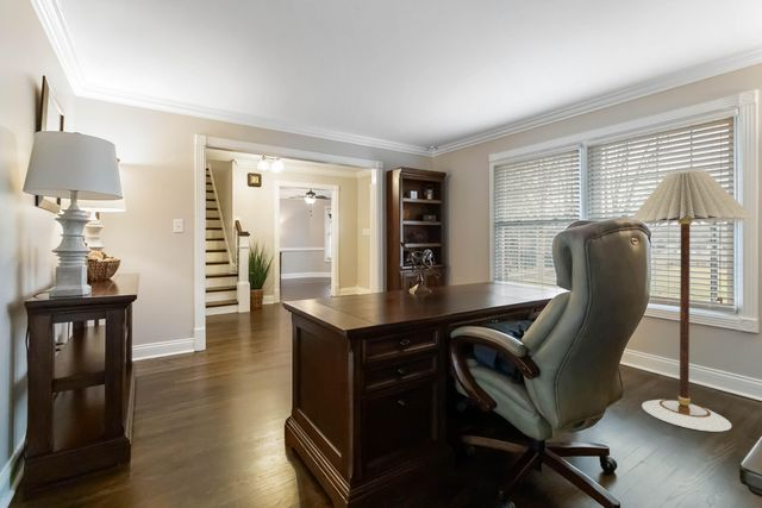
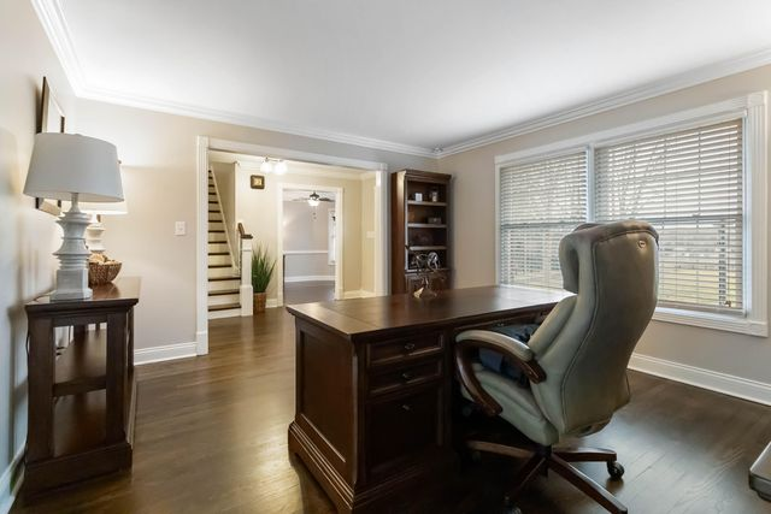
- floor lamp (685, 293)
